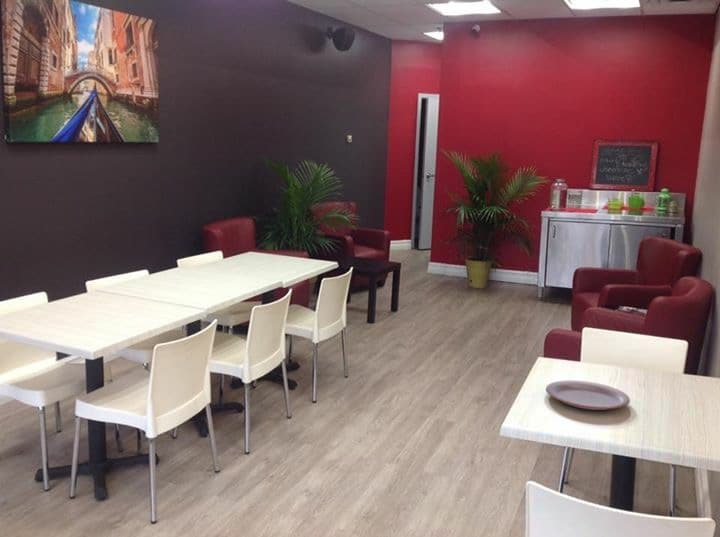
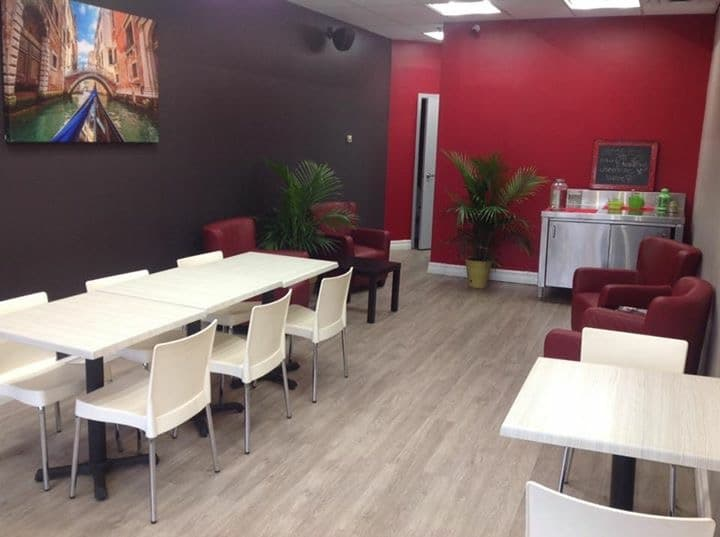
- plate (586, 396)
